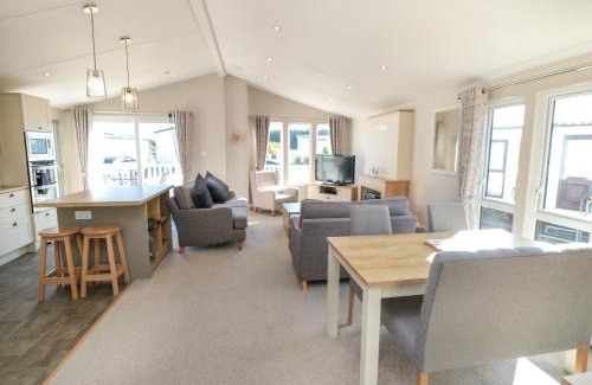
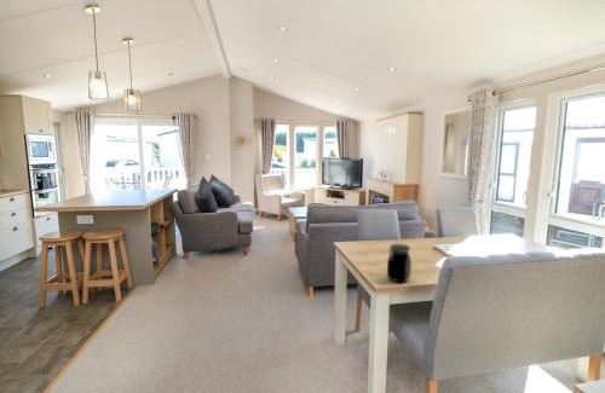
+ jar (399, 262)
